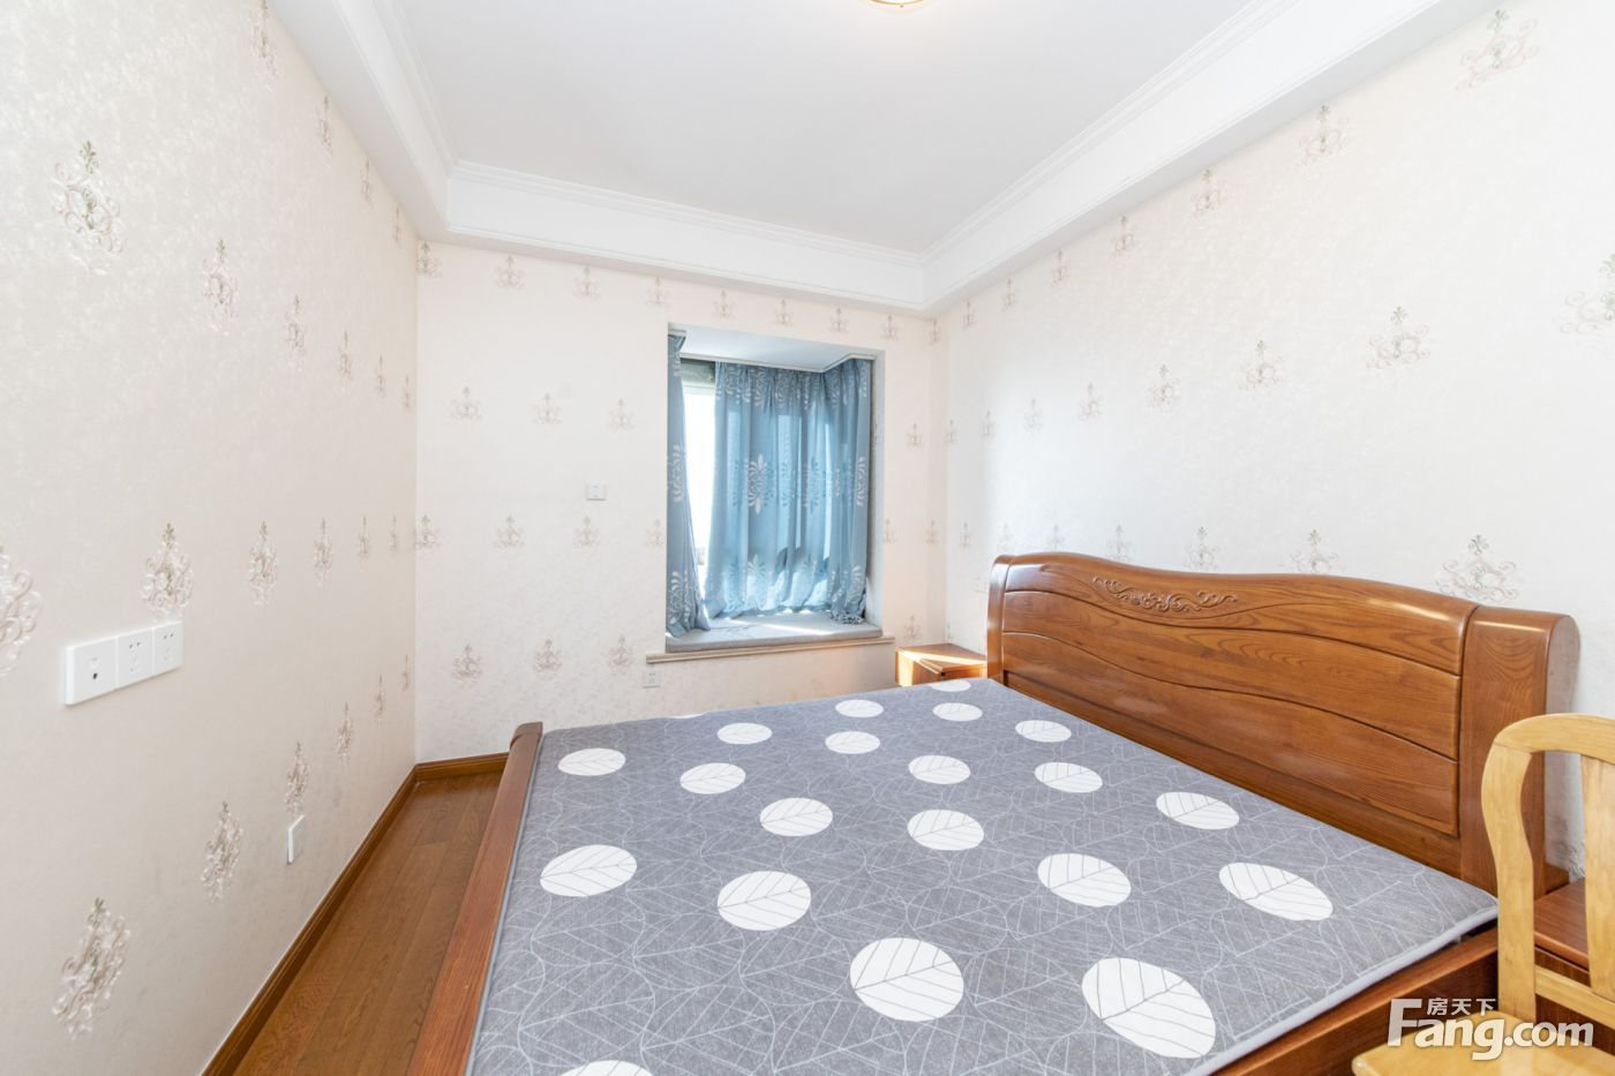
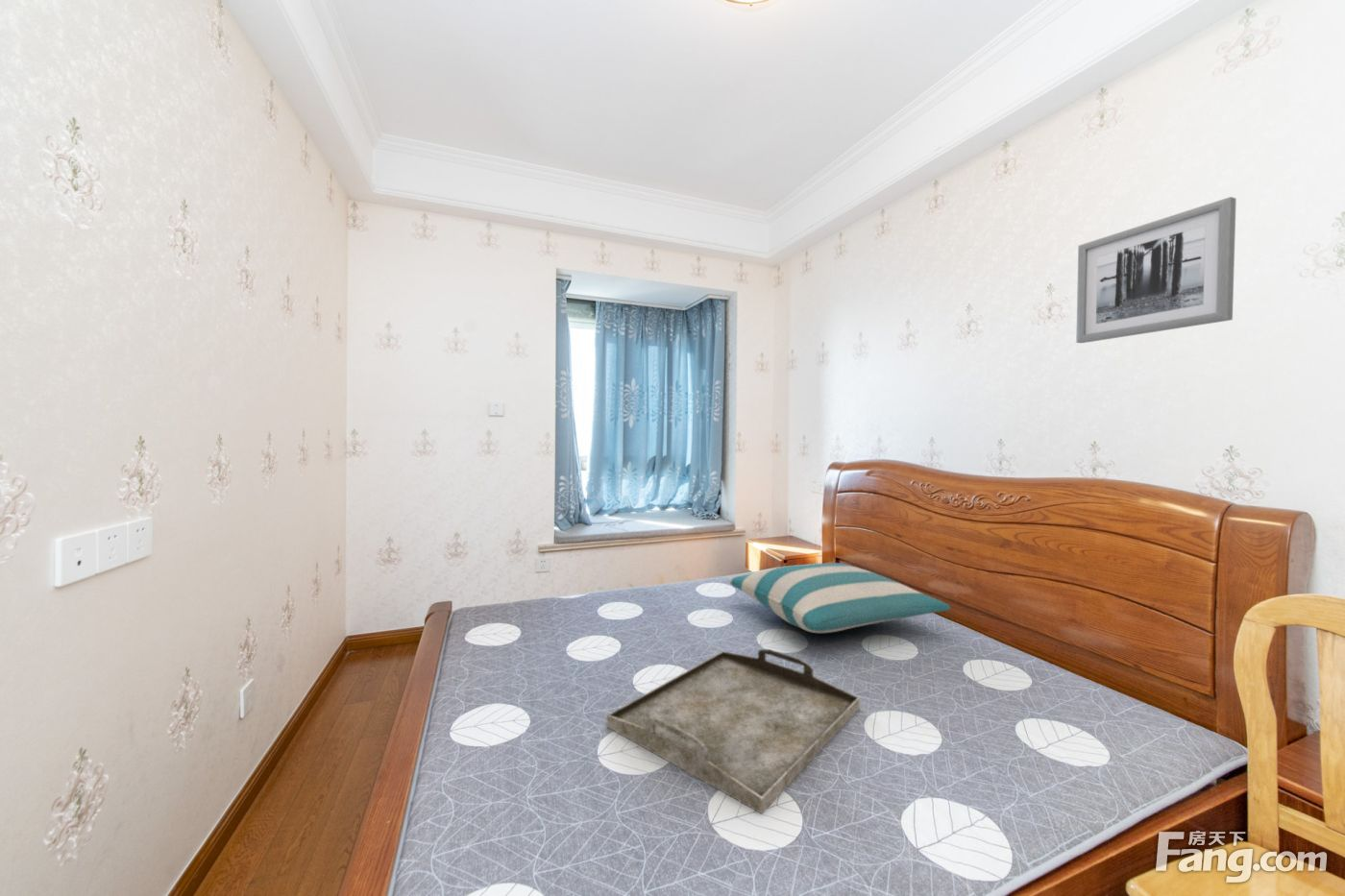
+ serving tray (737, 701)
+ wall art (1146, 278)
+ pillow (829, 594)
